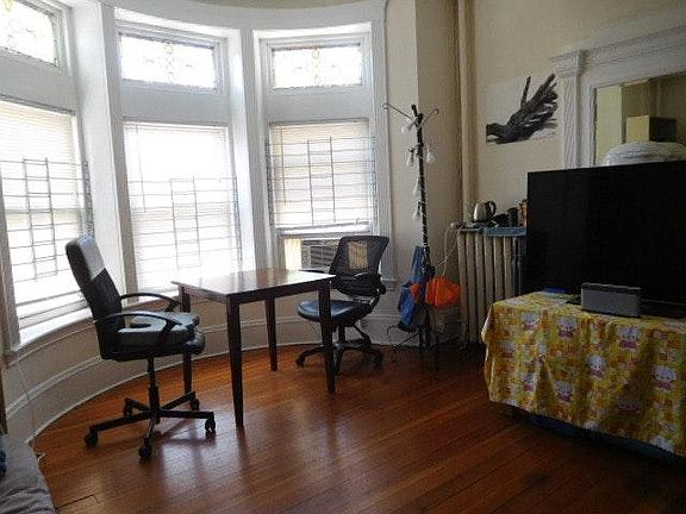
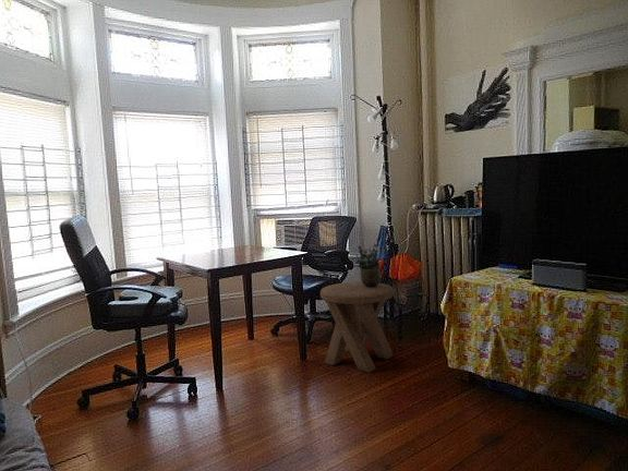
+ potted plant (370, 262)
+ music stool (358, 324)
